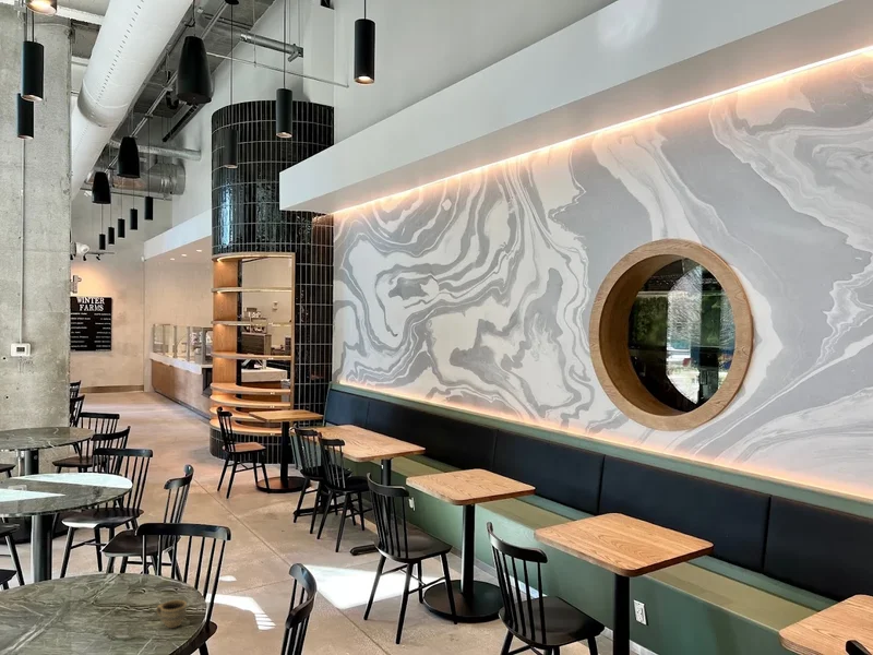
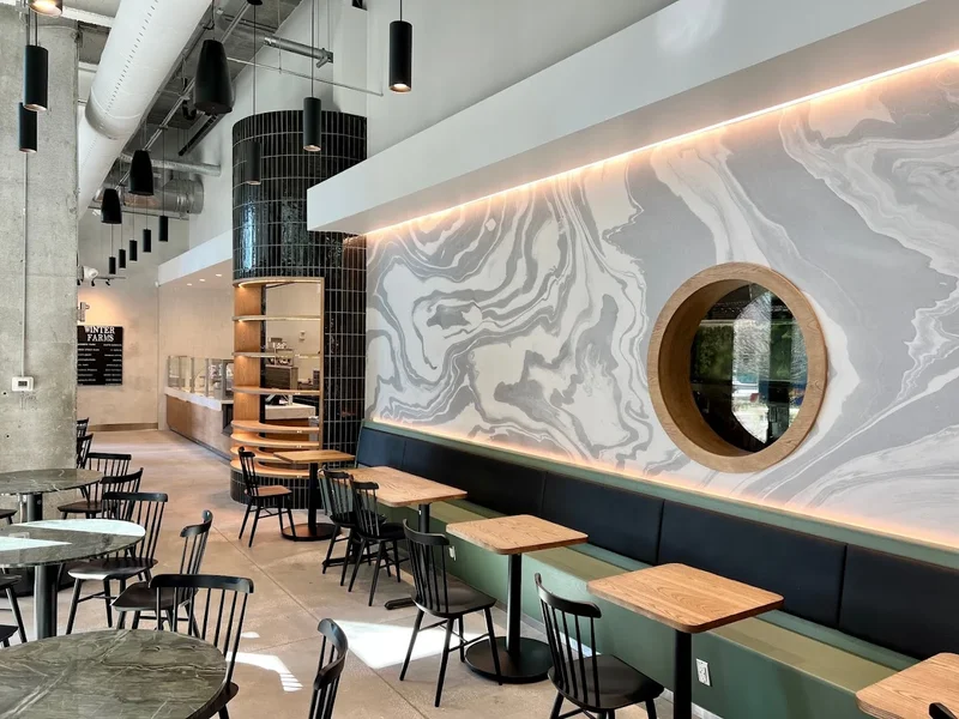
- cup (170, 614)
